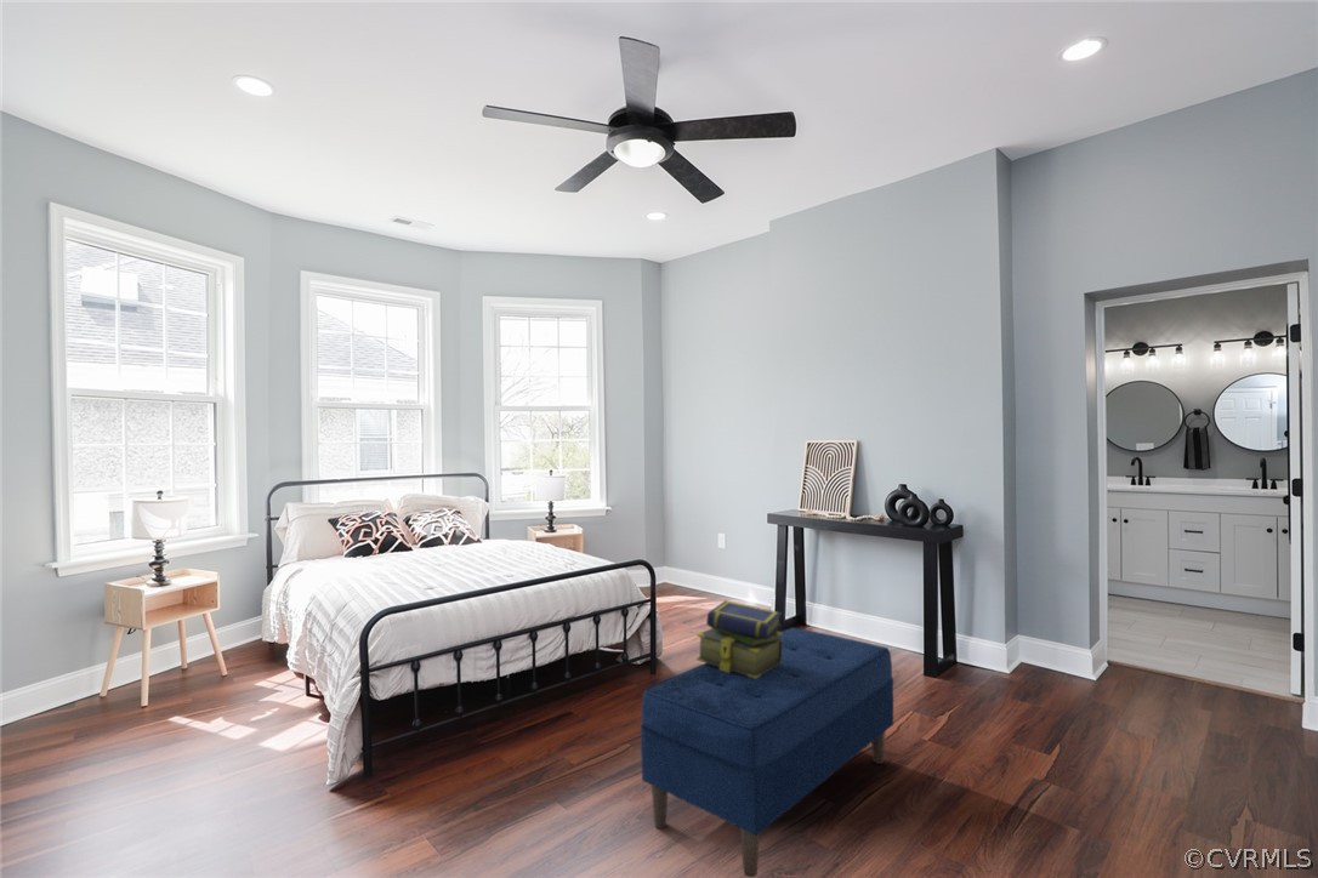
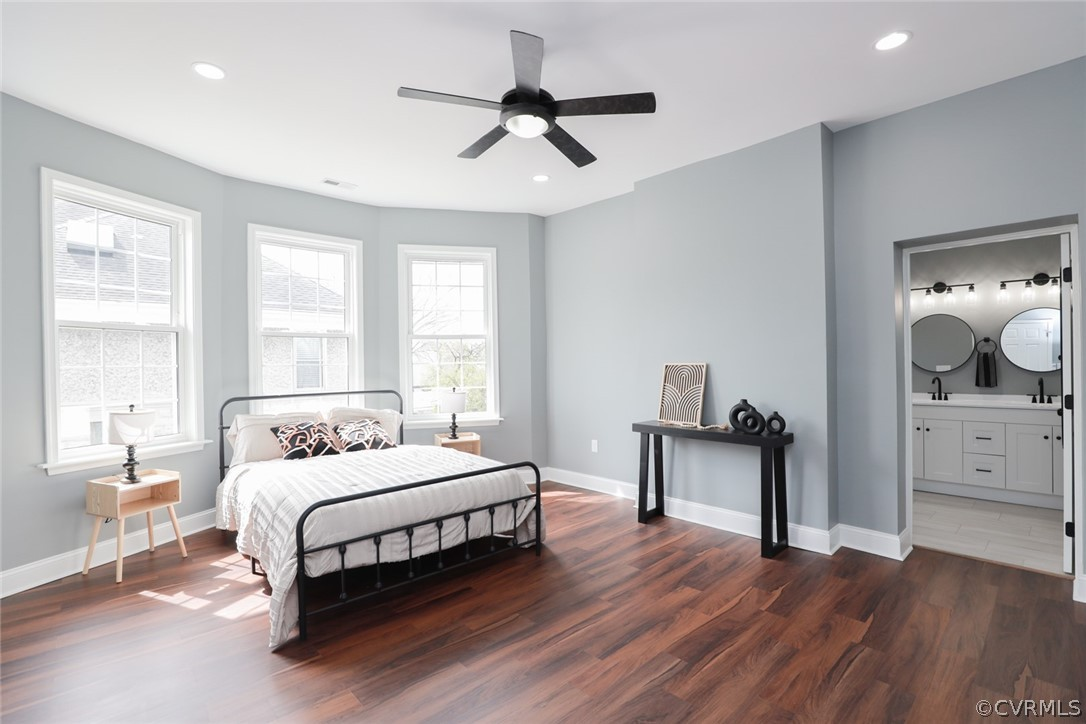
- bench (777, 728)
- stack of books (743, 635)
